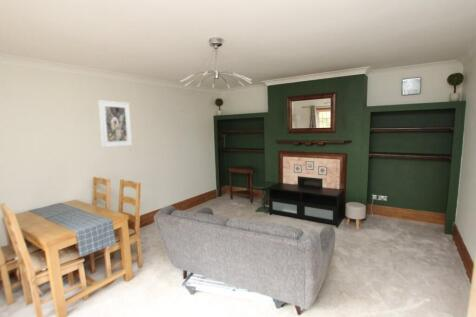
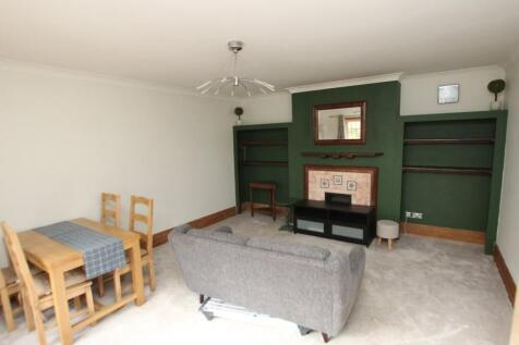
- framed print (116, 124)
